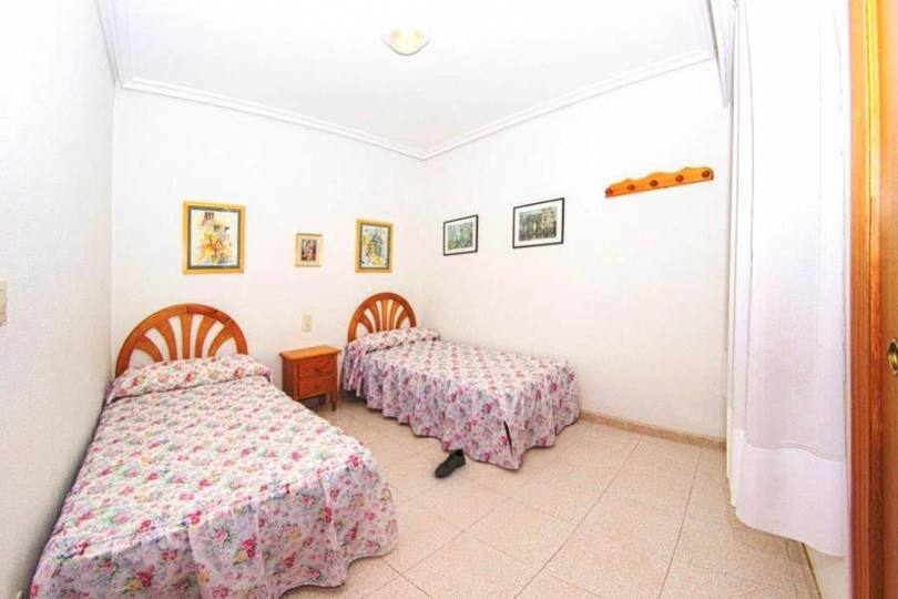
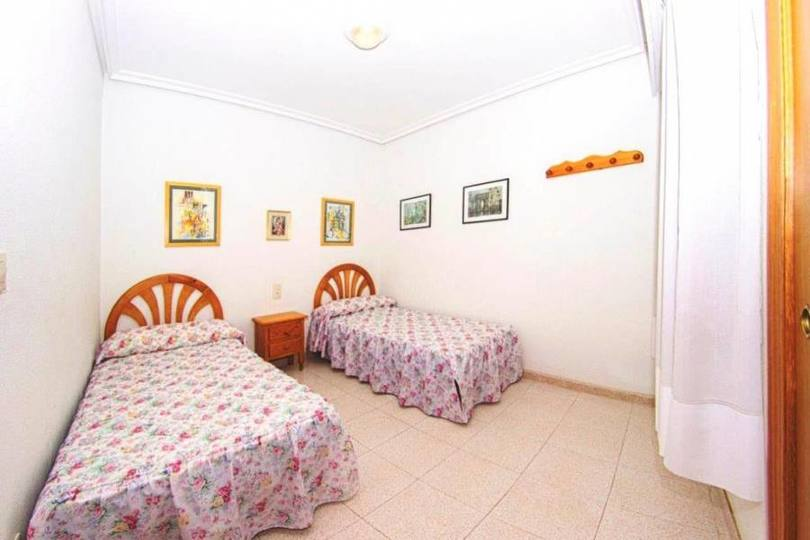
- shoe (450, 460)
